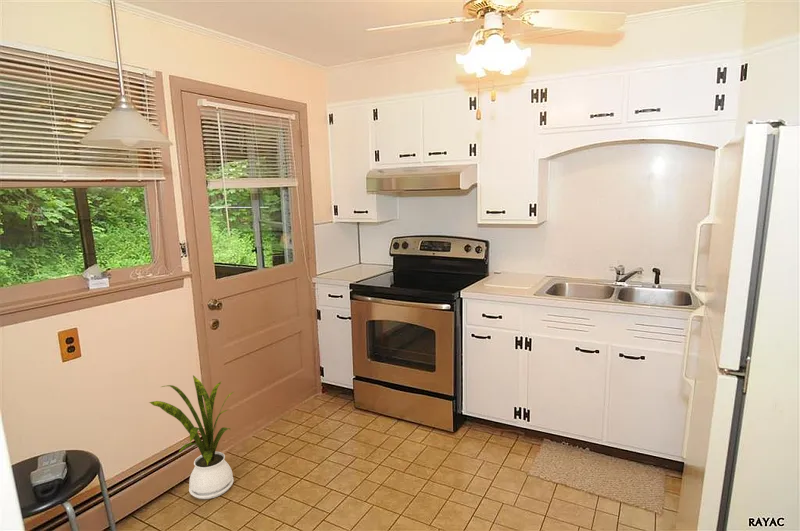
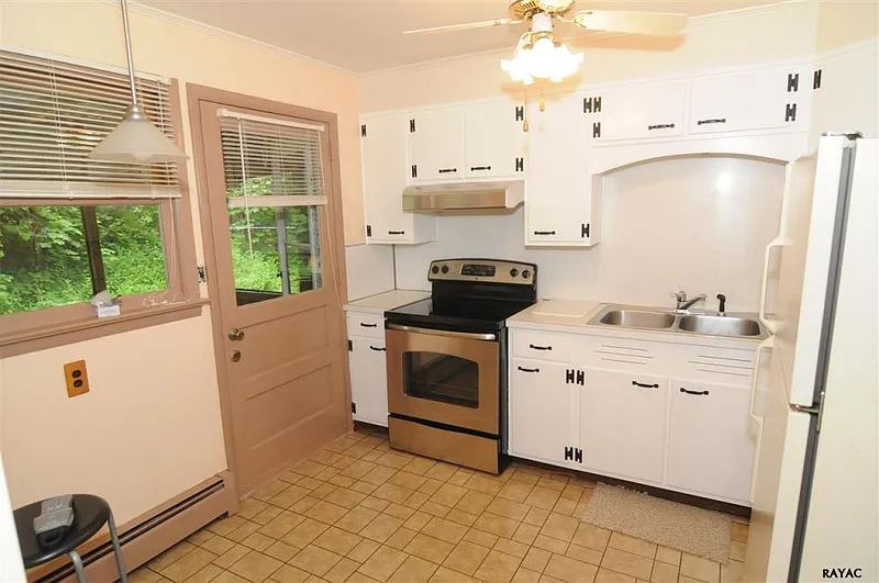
- house plant (201, 431)
